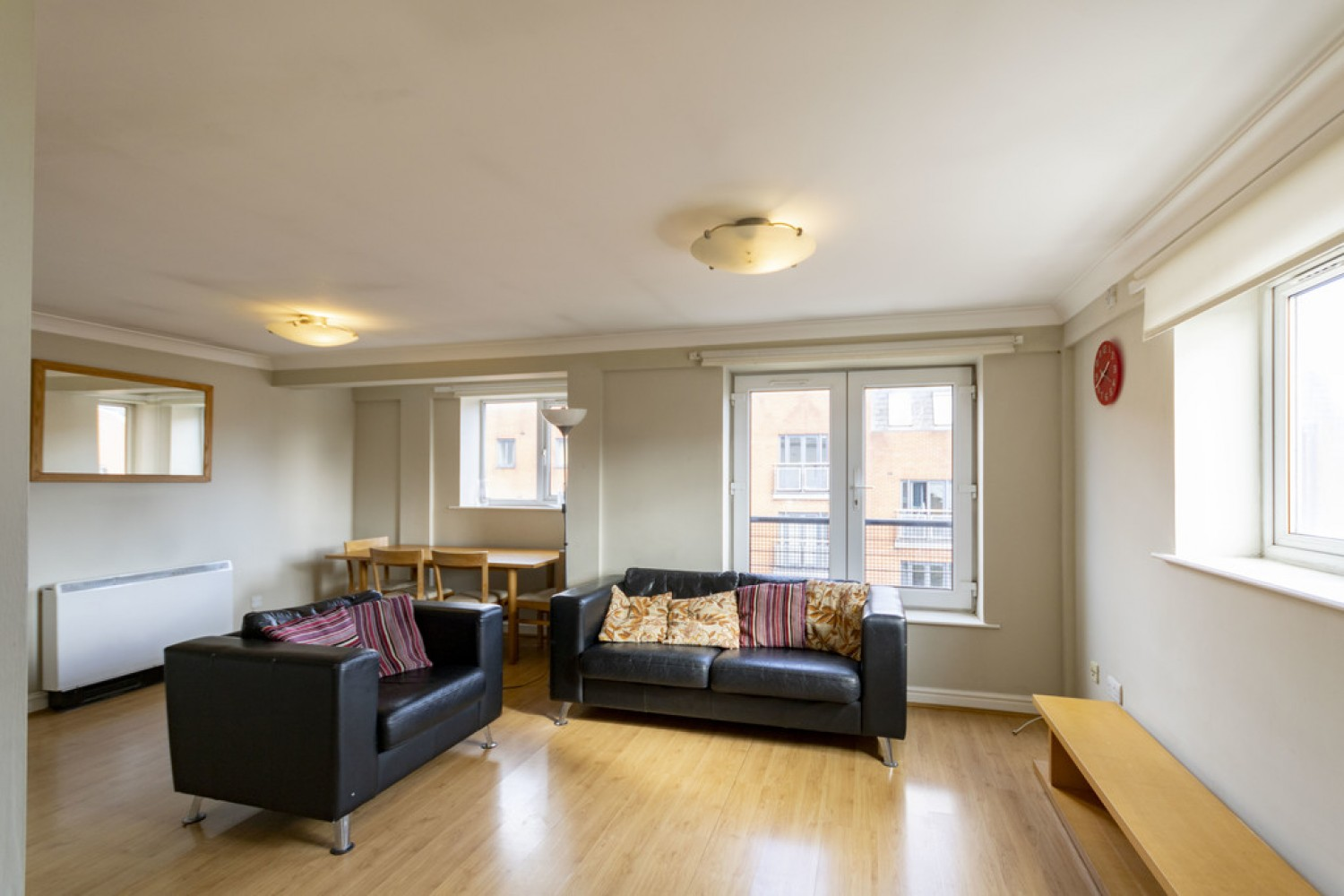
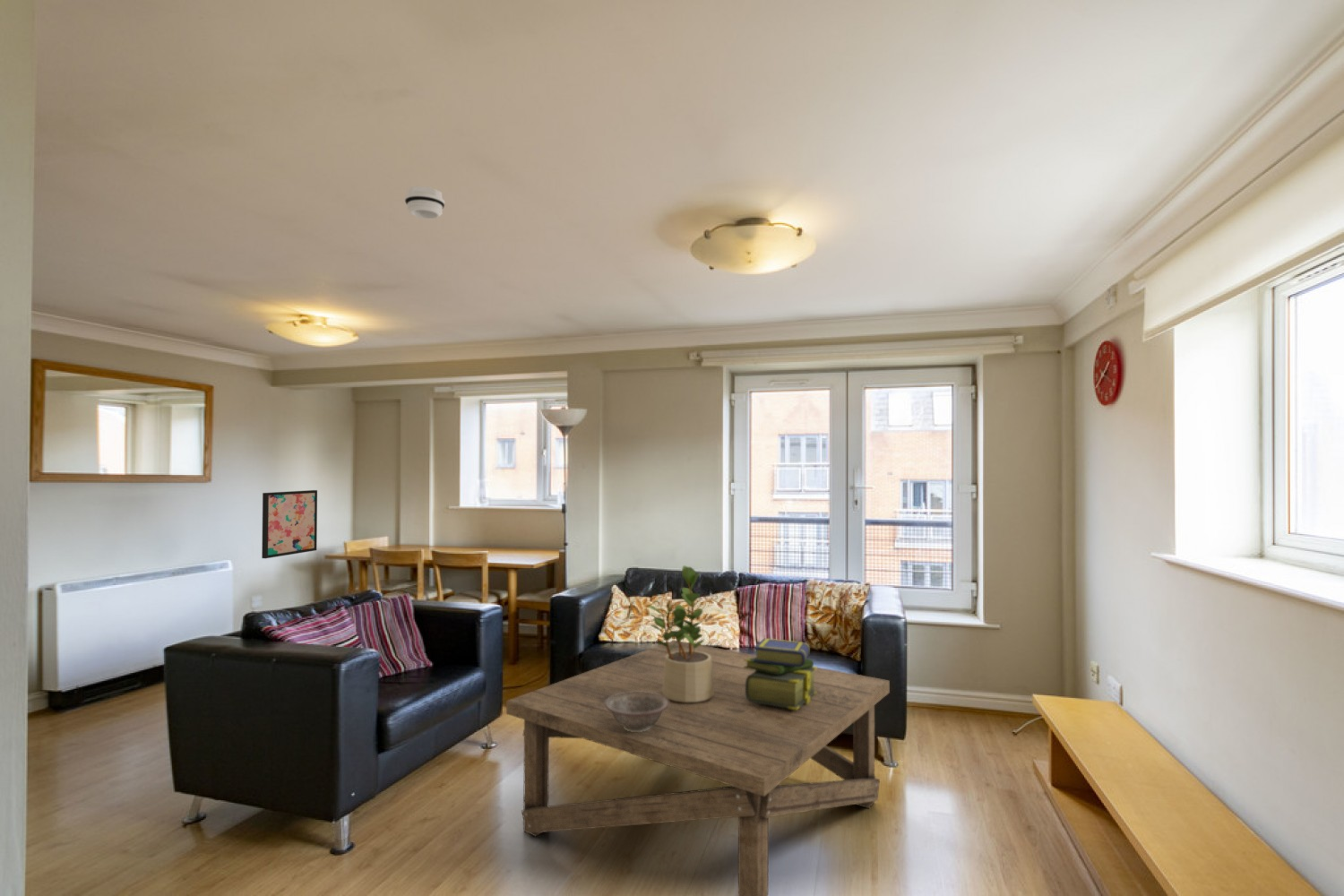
+ wall art (290, 522)
+ coffee table (706, 753)
+ smoke detector (425, 202)
+ stack of books (780, 668)
+ potted plant (681, 631)
+ decorative bowl (637, 714)
